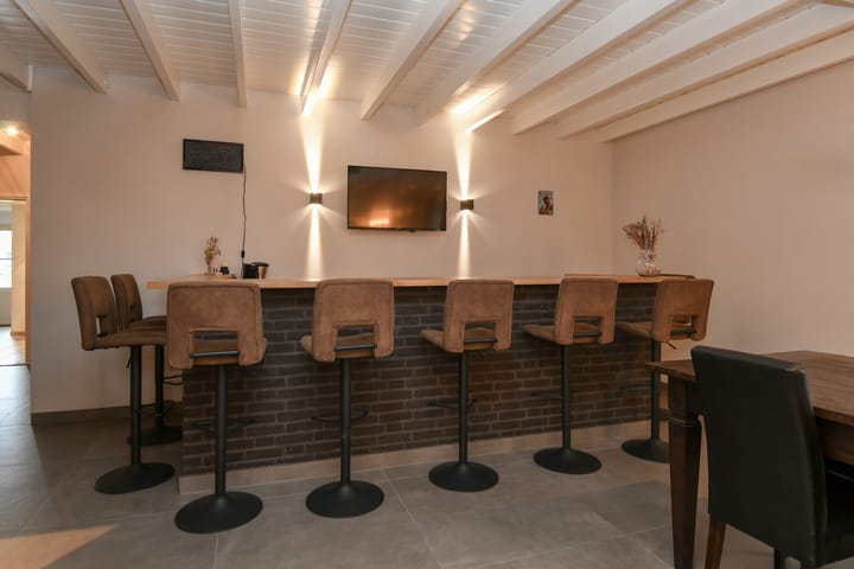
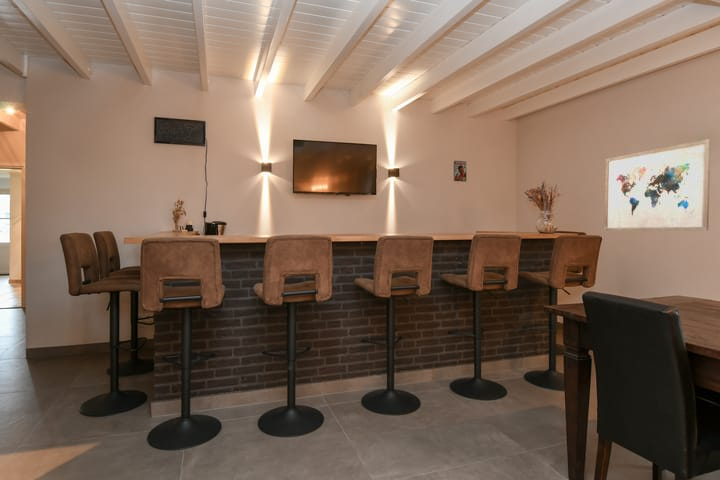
+ wall art (650, 190)
